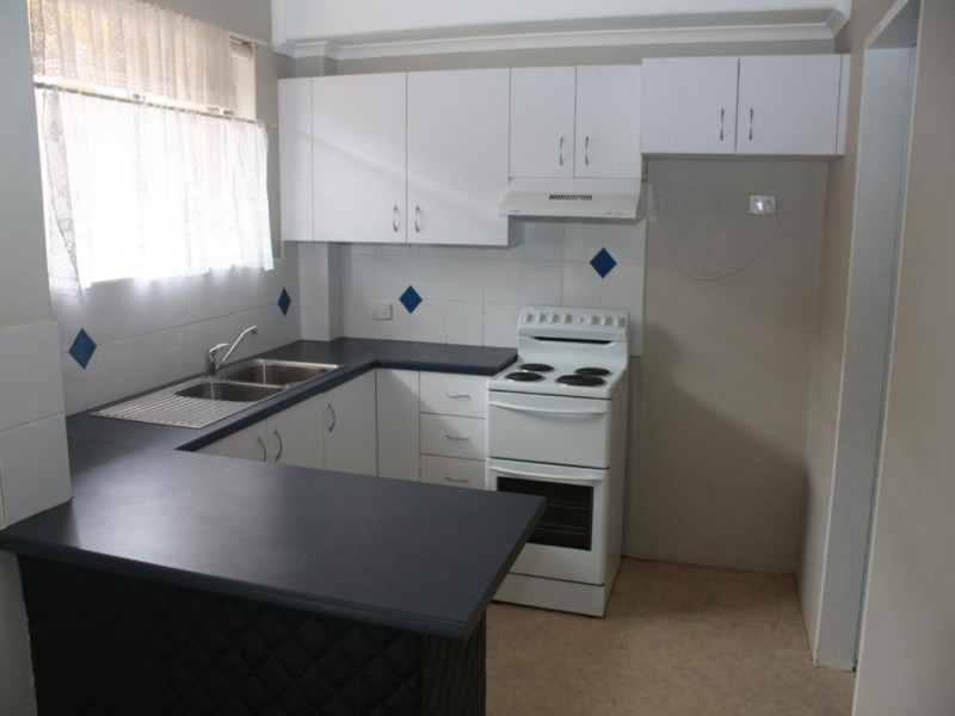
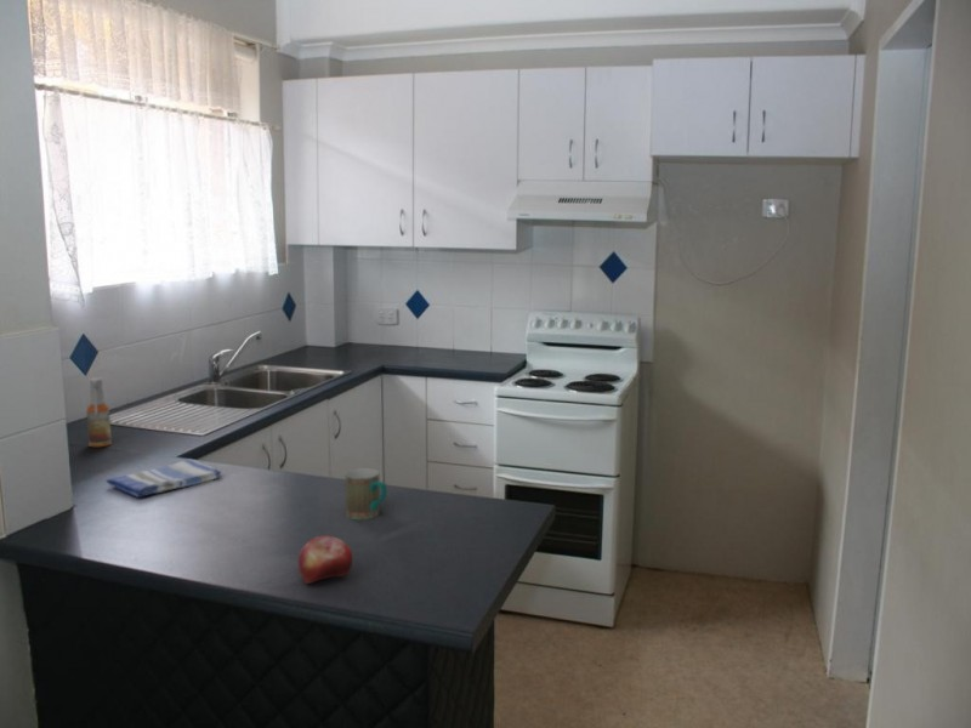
+ spray bottle (97, 411)
+ dish towel (165, 476)
+ mug (368, 495)
+ fruit (325, 558)
